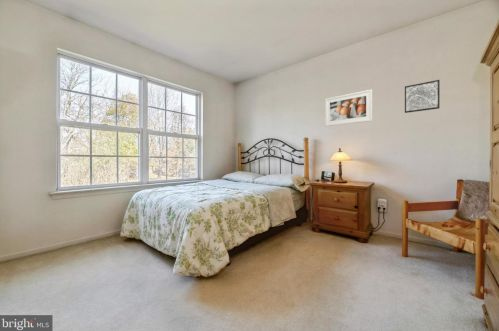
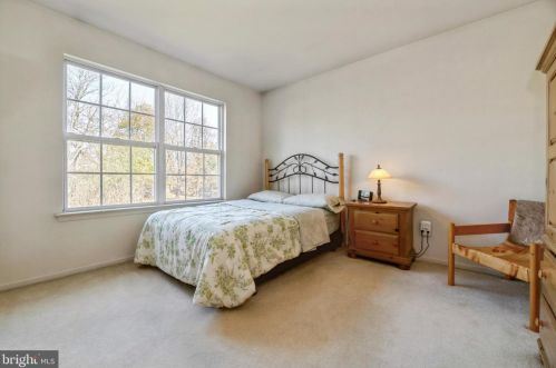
- wall art (421, 97)
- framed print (347, 109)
